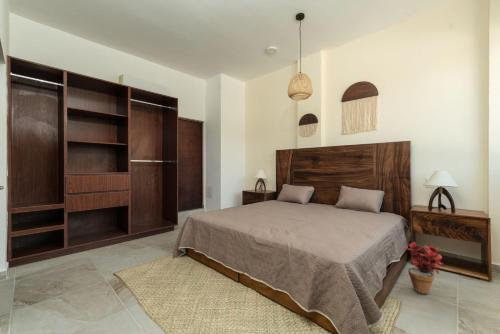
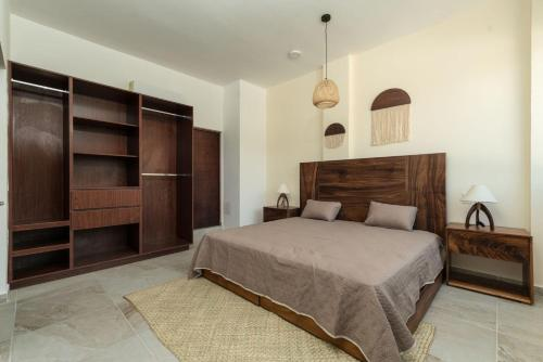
- potted plant (423, 267)
